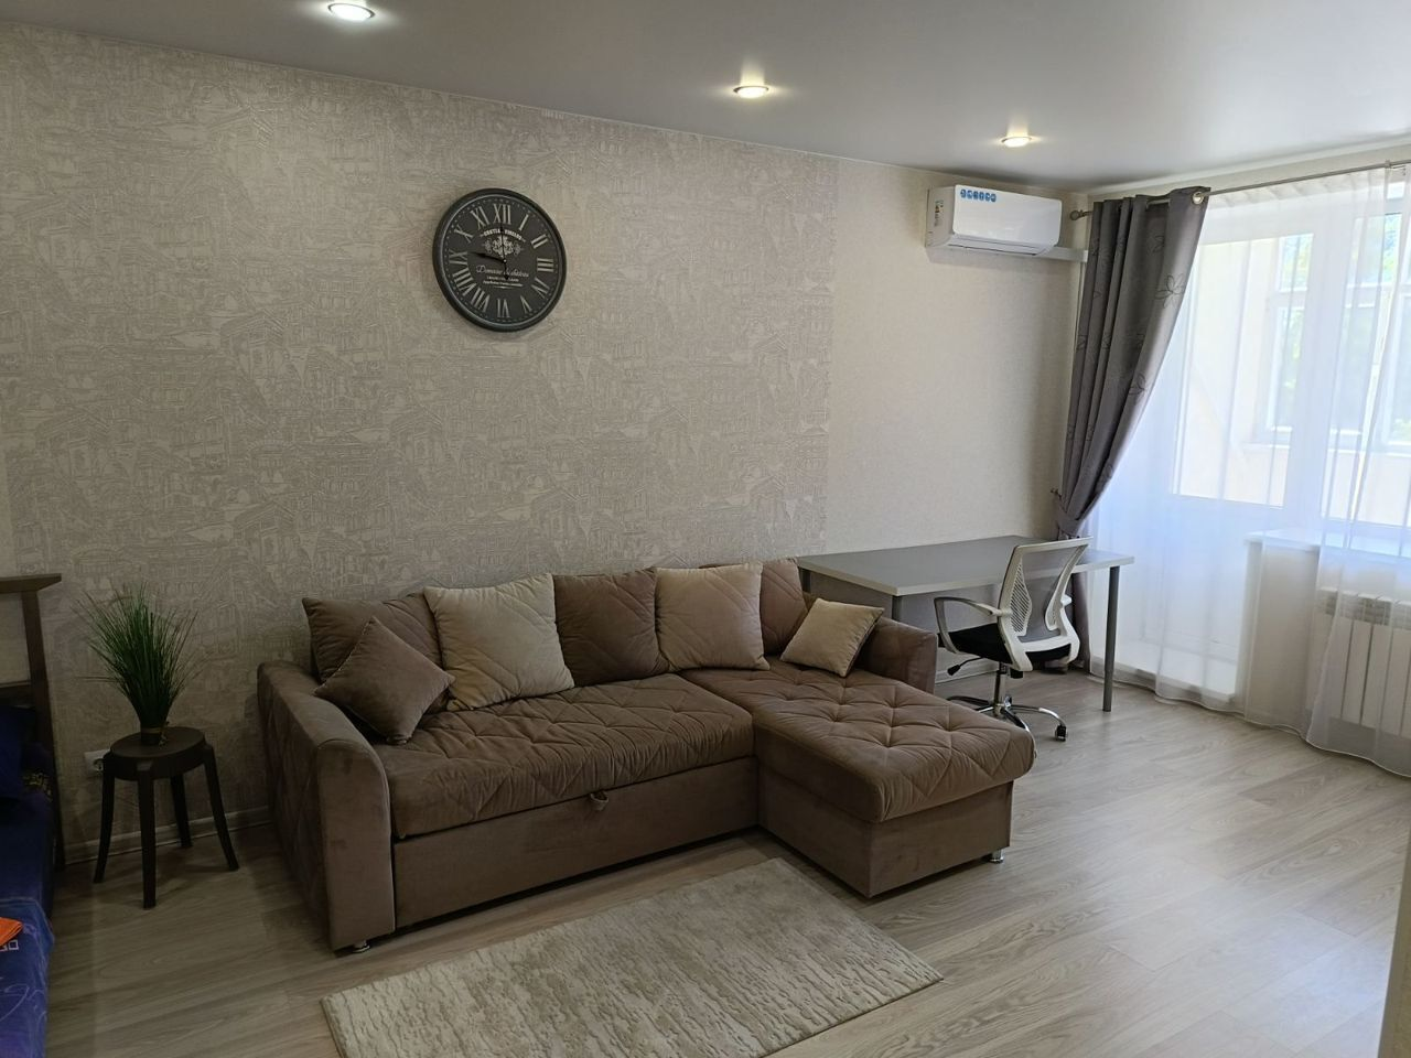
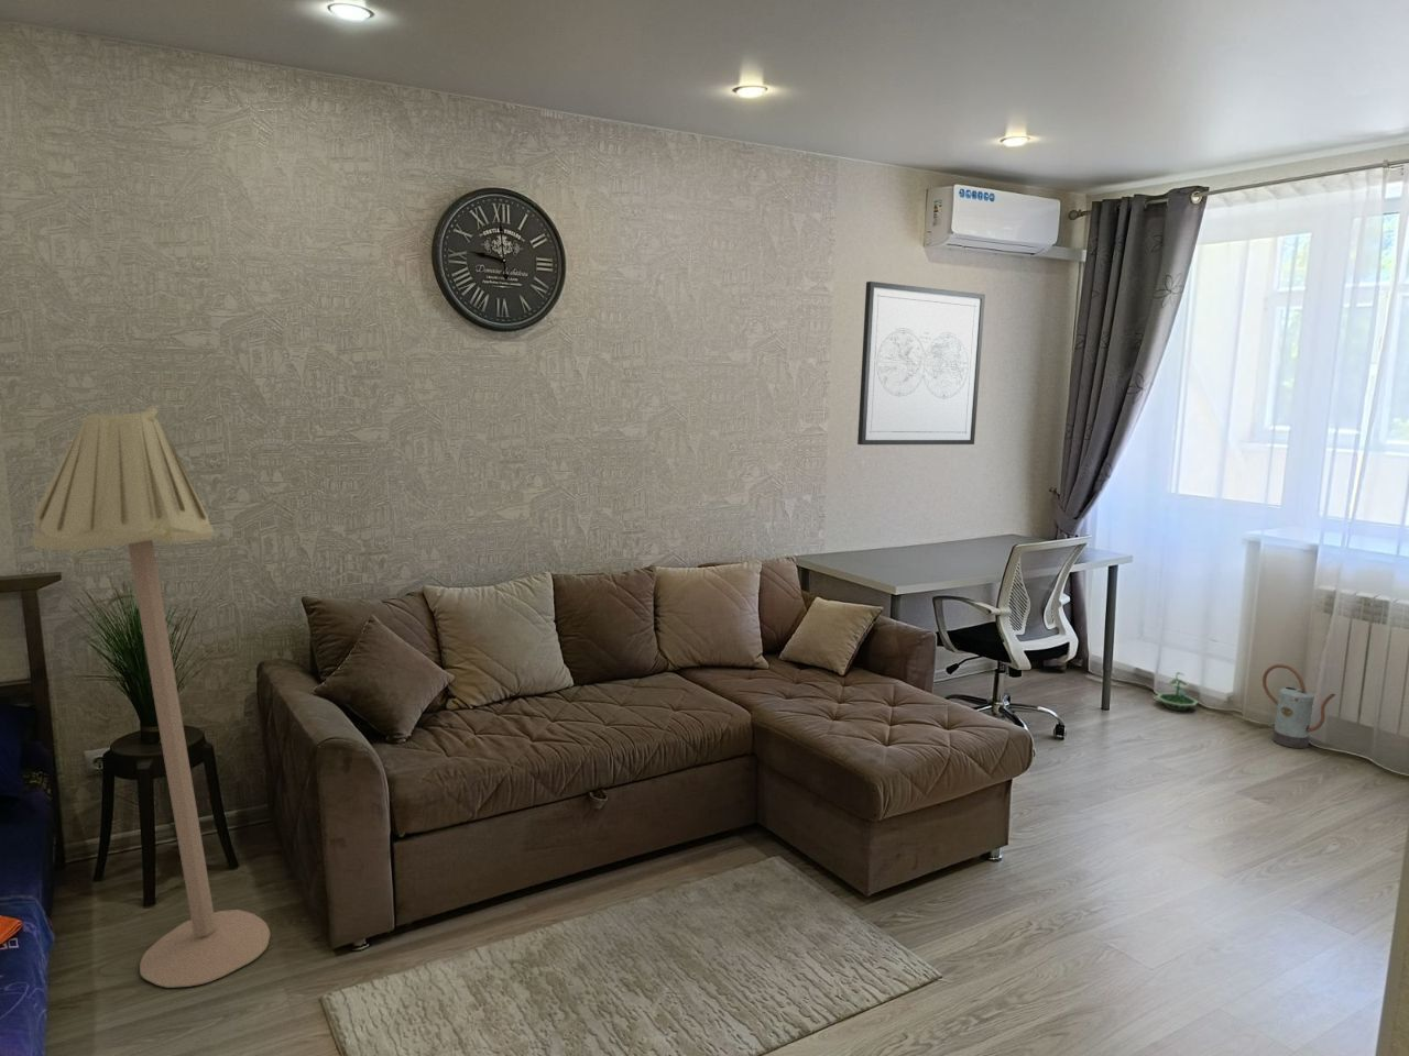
+ terrarium (1179, 680)
+ watering can (1295, 705)
+ floor lamp (156, 693)
+ wall art (922, 366)
